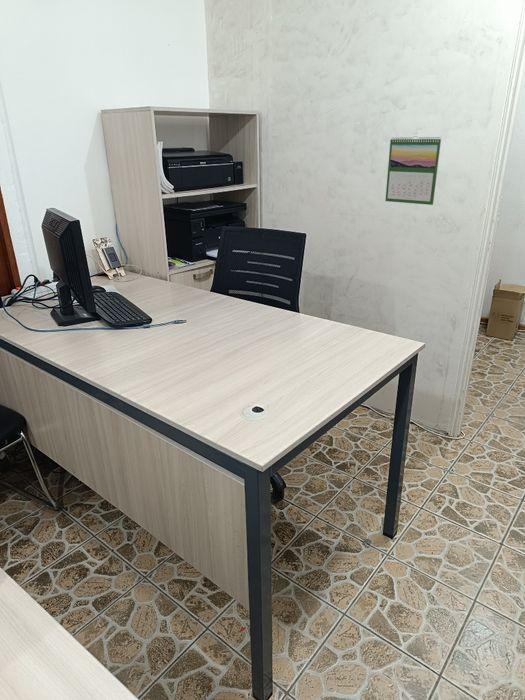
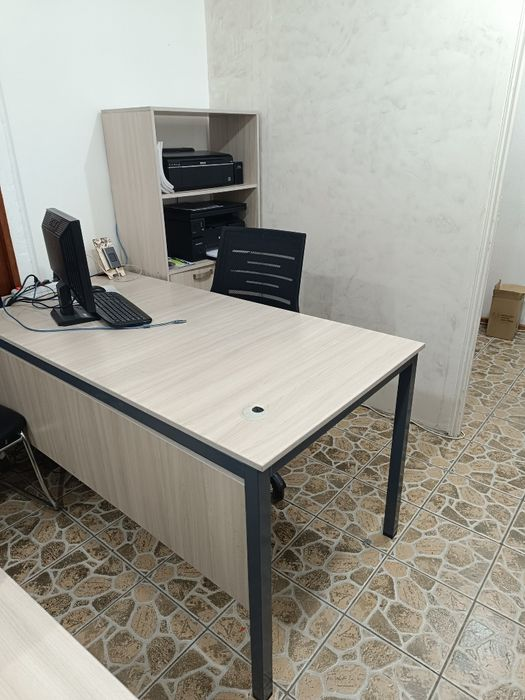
- calendar (411, 170)
